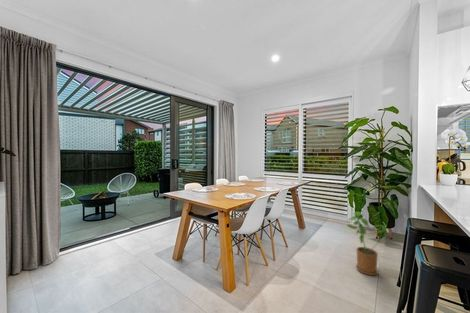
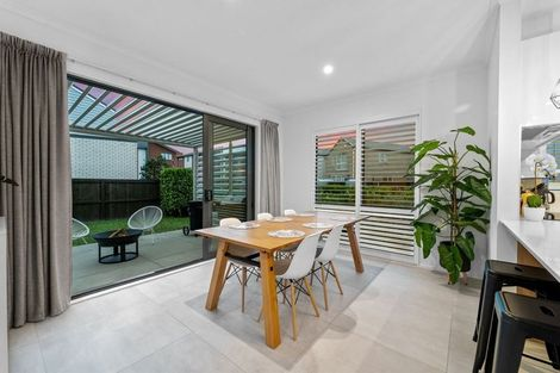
- house plant (363, 240)
